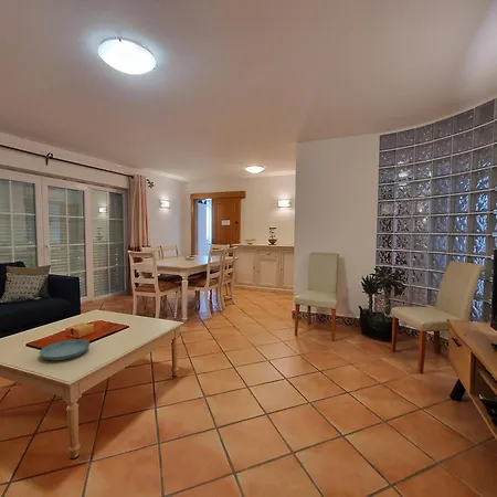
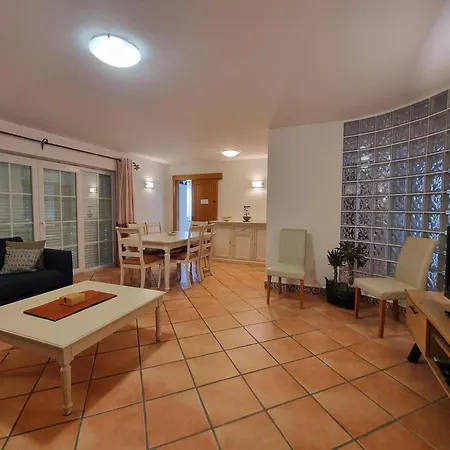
- saucer (65, 350)
